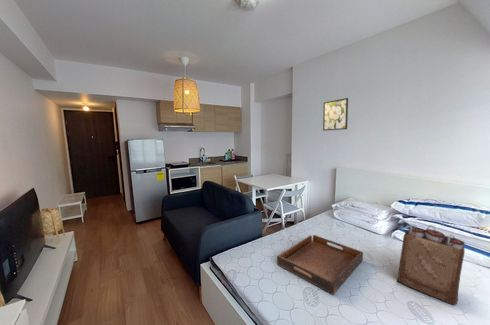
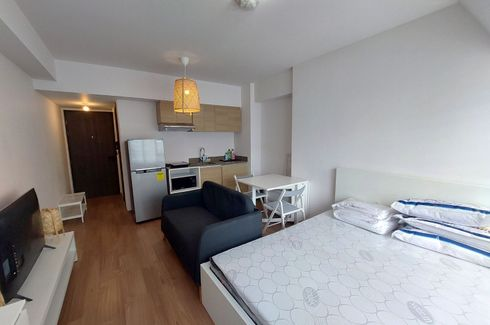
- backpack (428, 259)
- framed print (334, 115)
- serving tray (320, 258)
